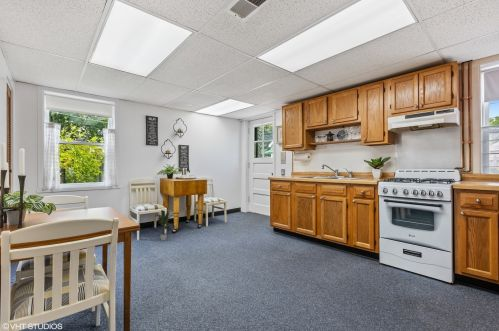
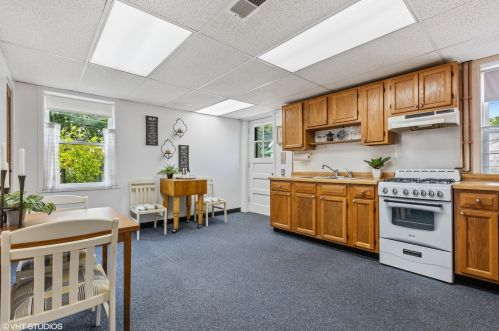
- potted plant (165, 225)
